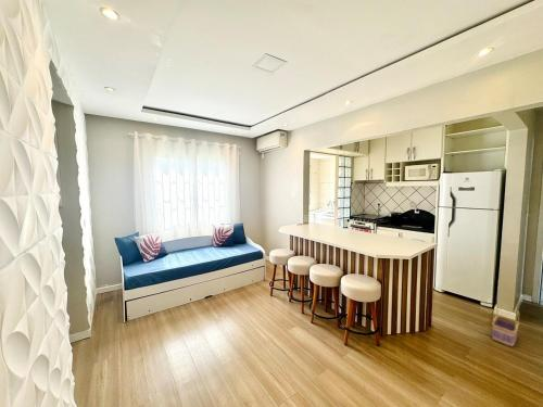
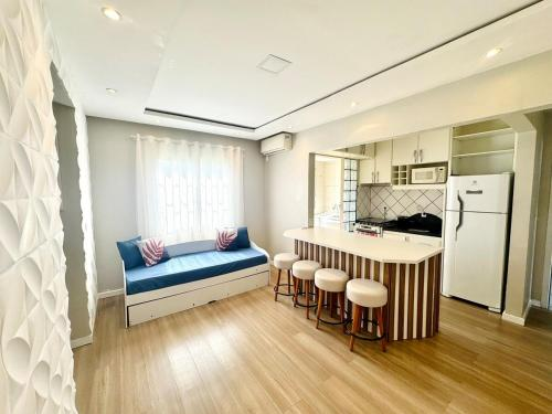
- basket (505, 322)
